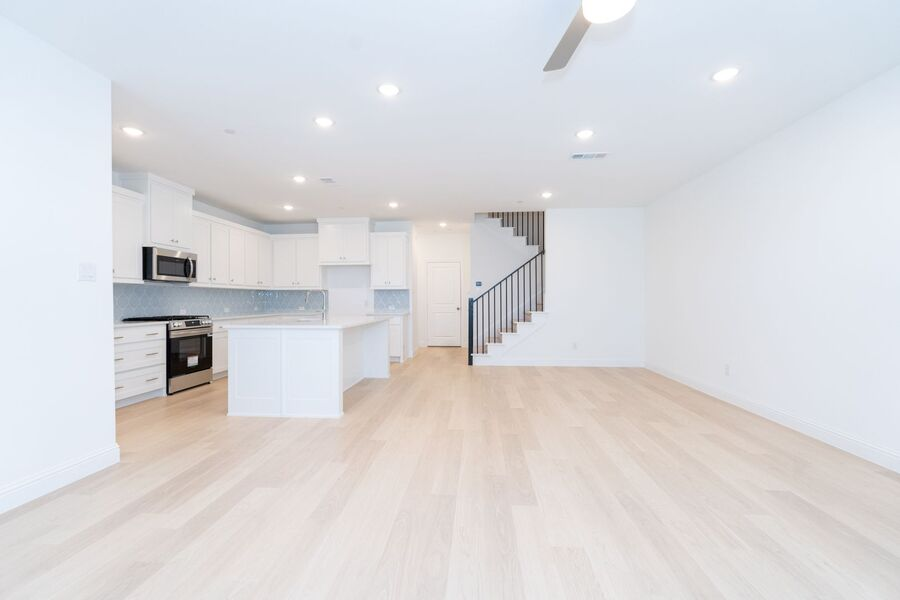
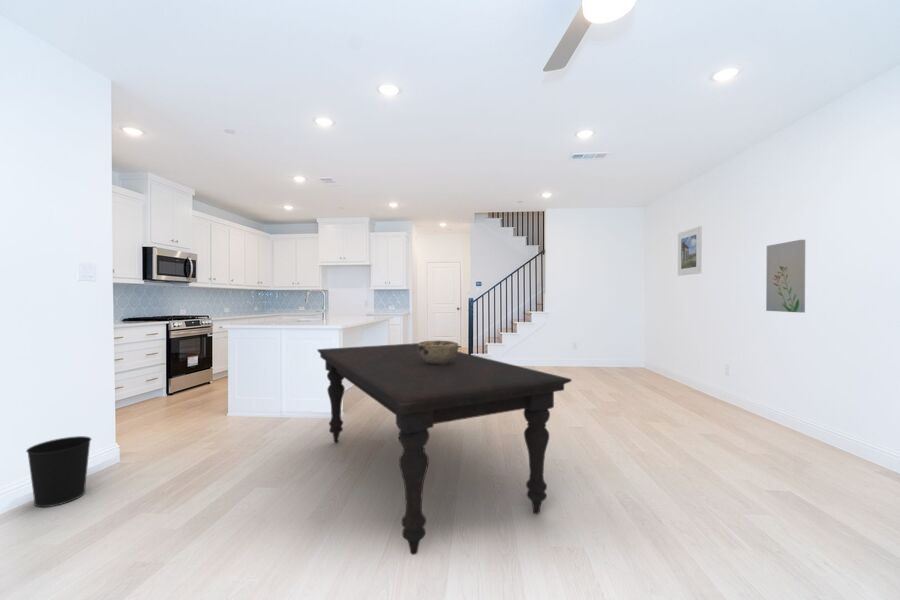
+ decorative bowl (438, 352)
+ wastebasket (60, 471)
+ wall art (784, 277)
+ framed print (688, 252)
+ dining table (416, 415)
